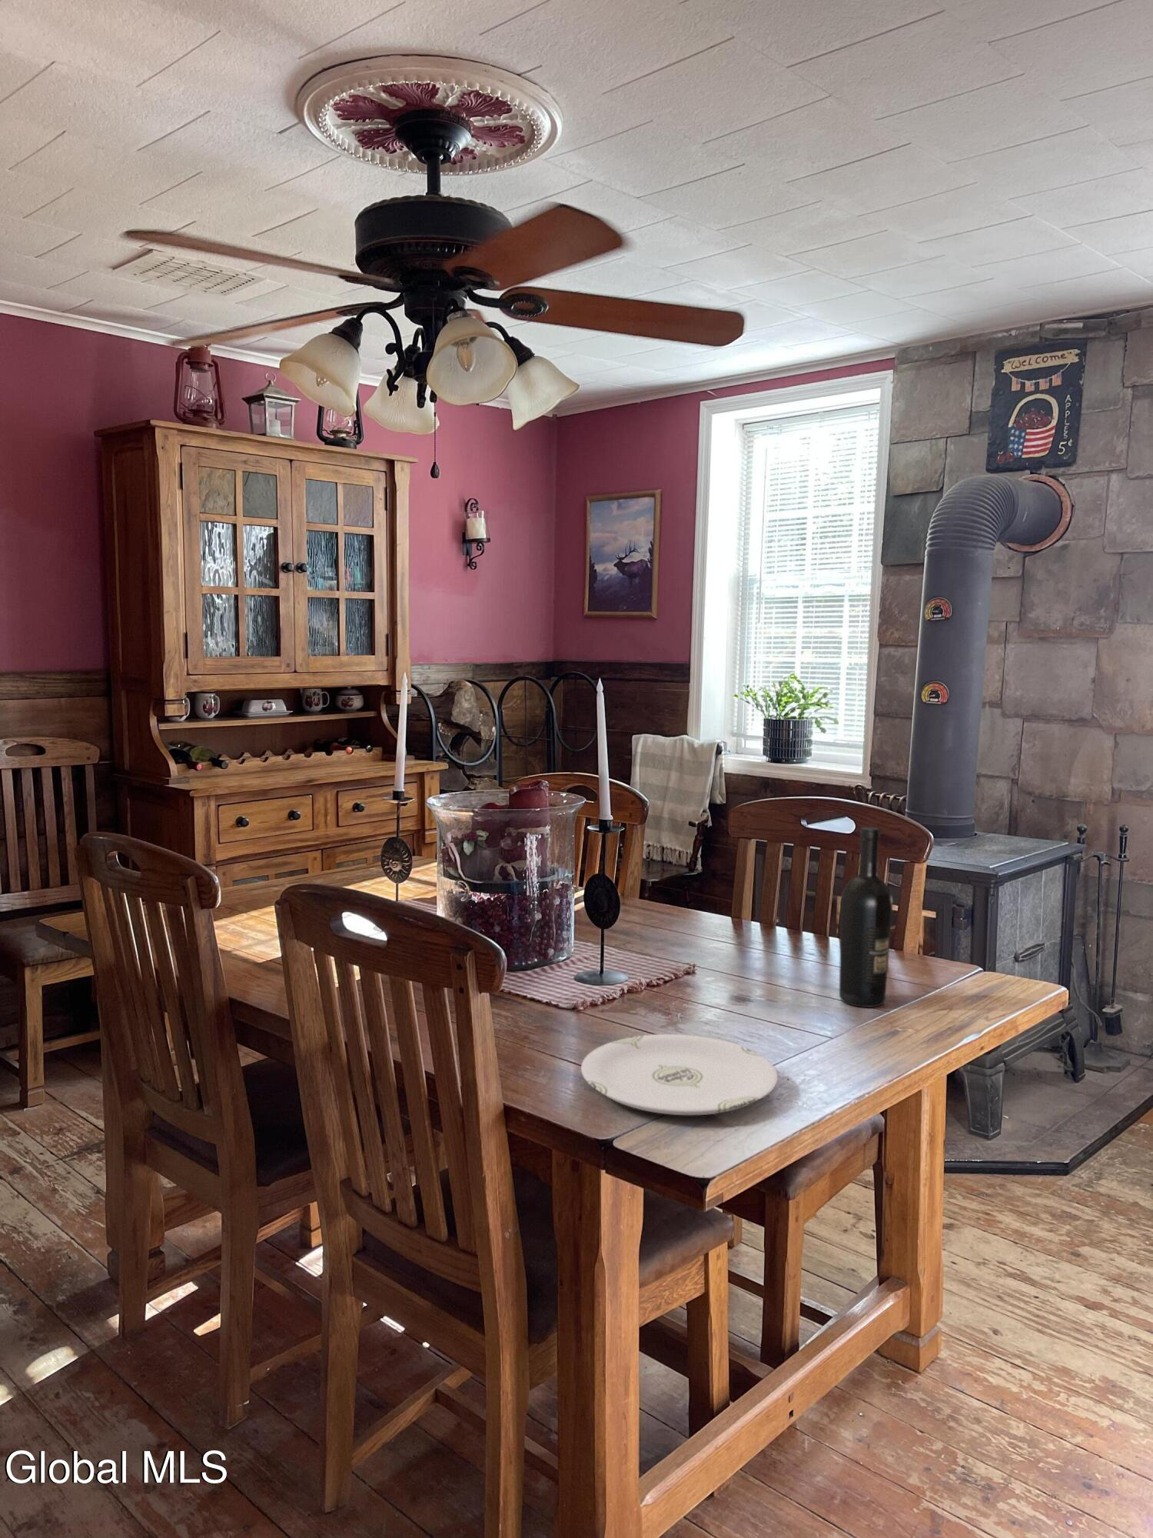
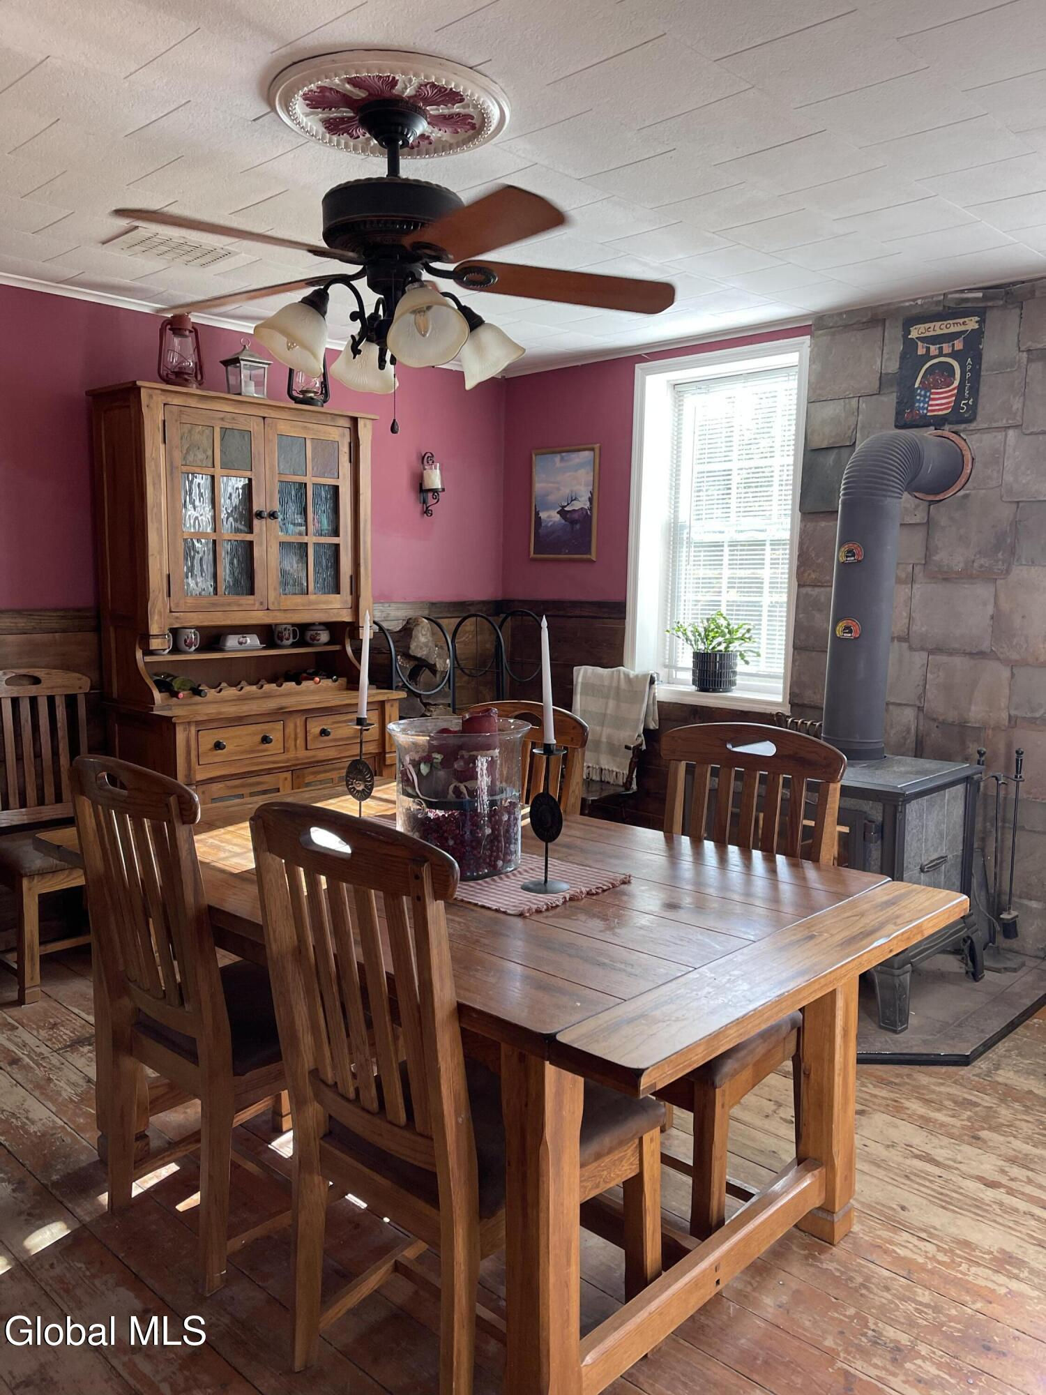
- plate (678, 1077)
- wine bottle (866, 916)
